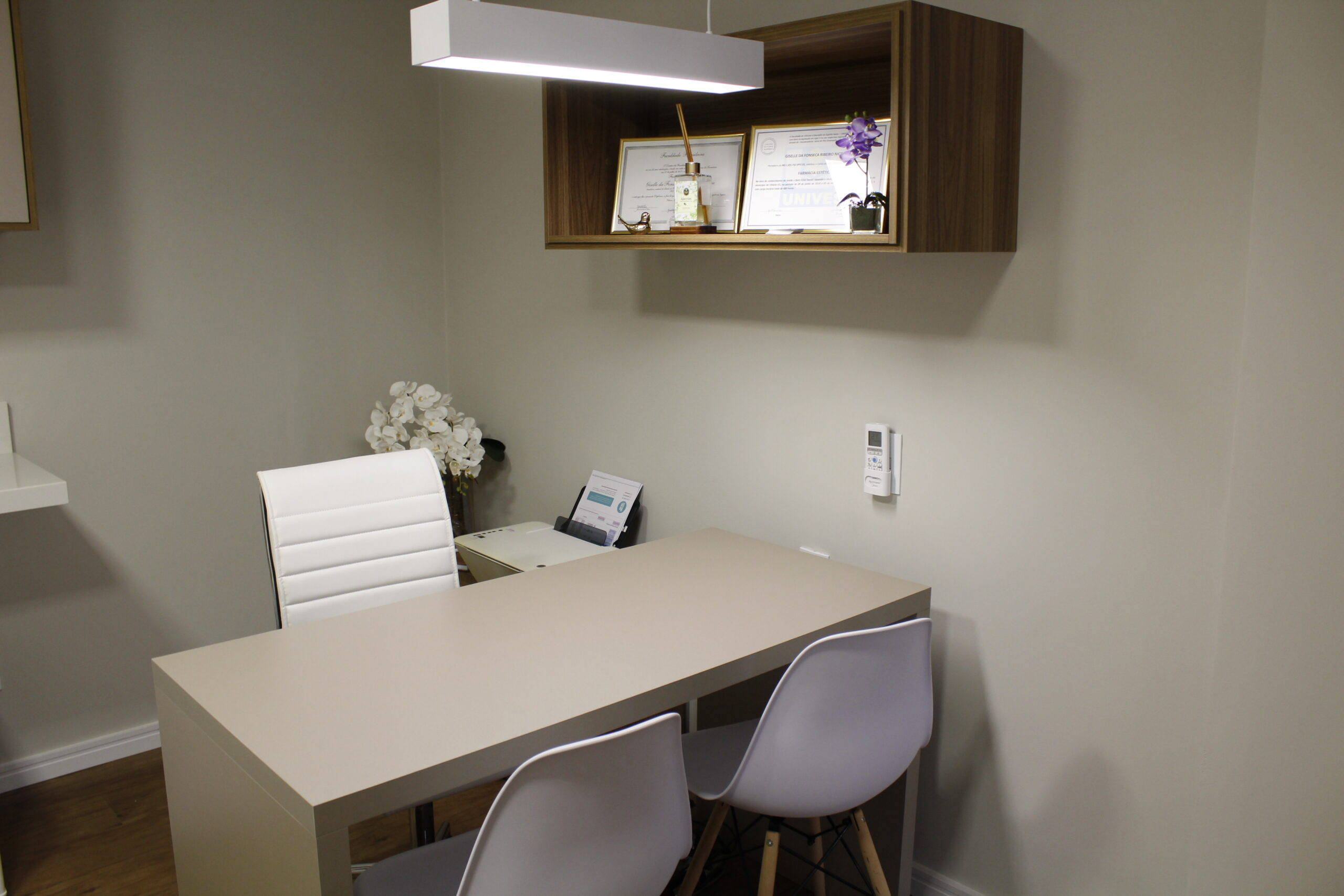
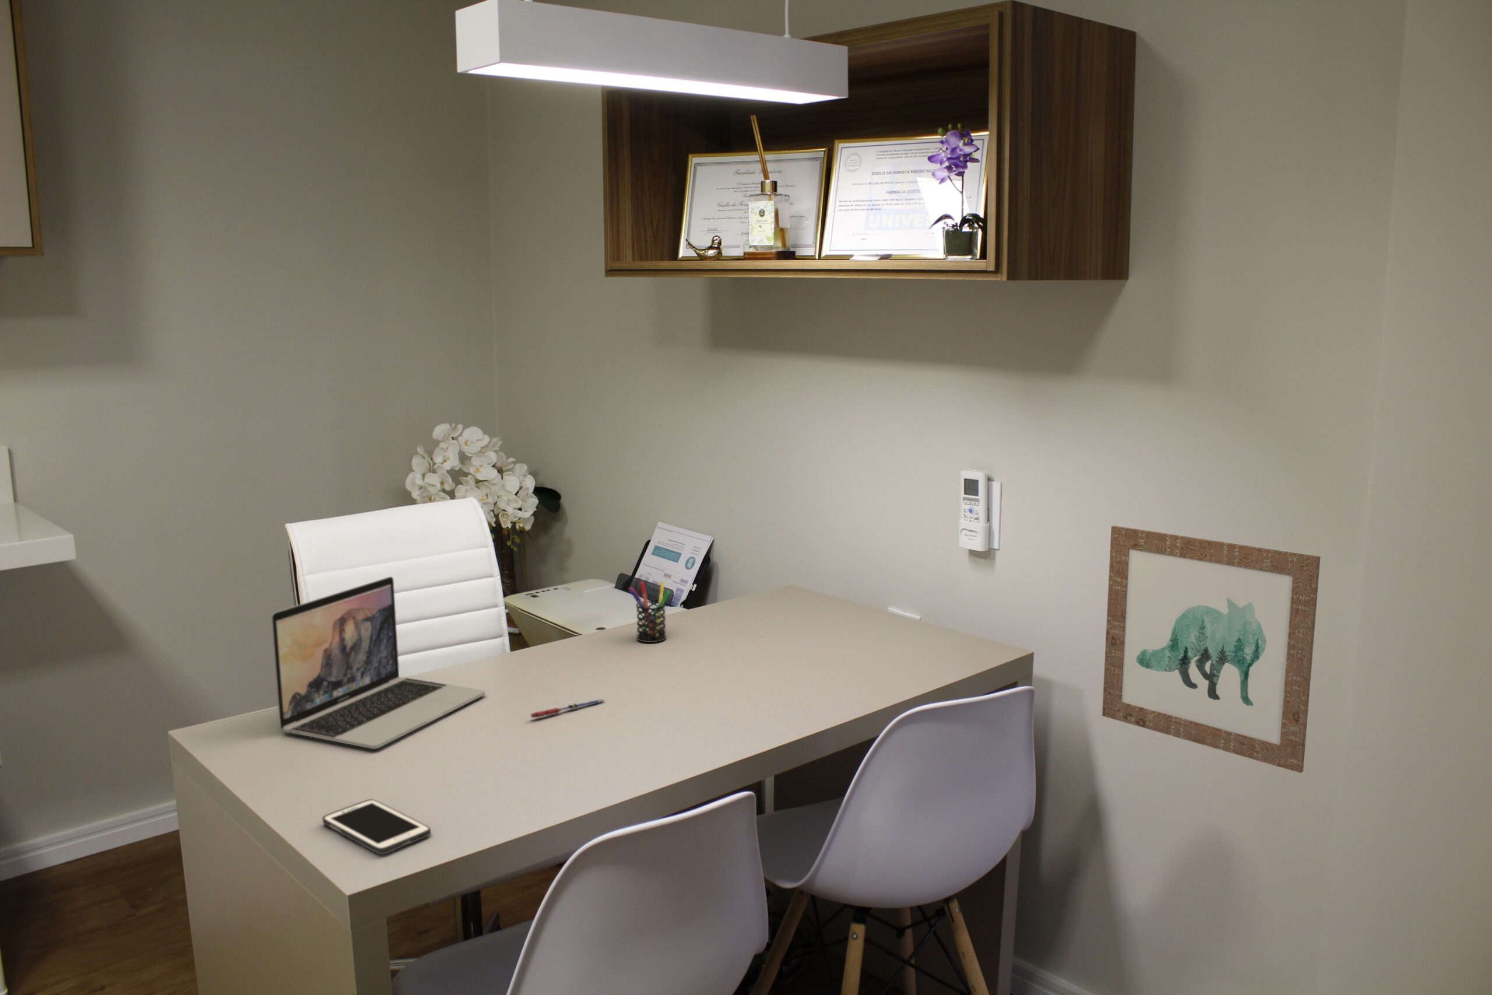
+ laptop (384, 657)
+ wall art (1202, 642)
+ cell phone (376, 825)
+ pen holder (653, 610)
+ pen (568, 707)
